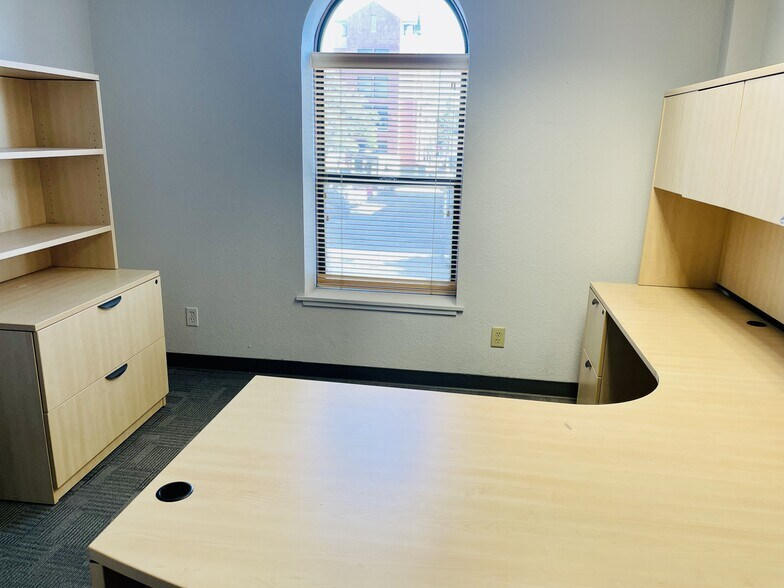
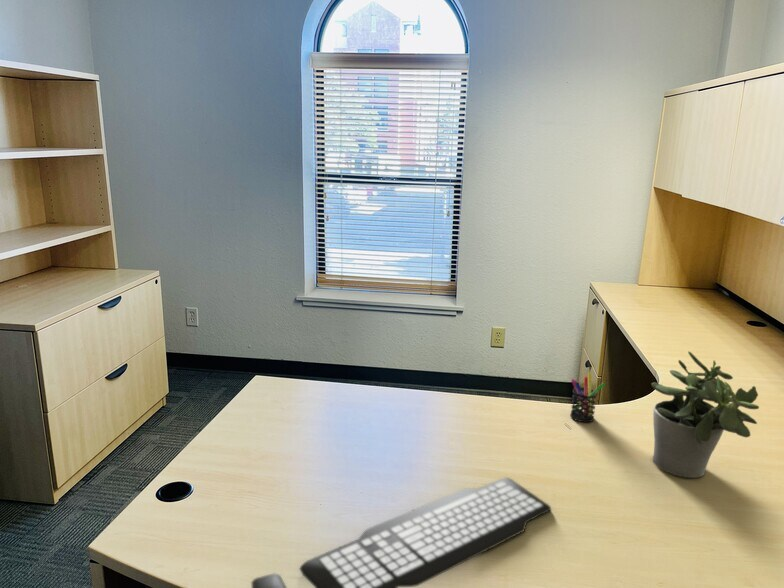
+ potted plant (705, 417)
+ pen holder (587, 396)
+ keyboard (417, 534)
